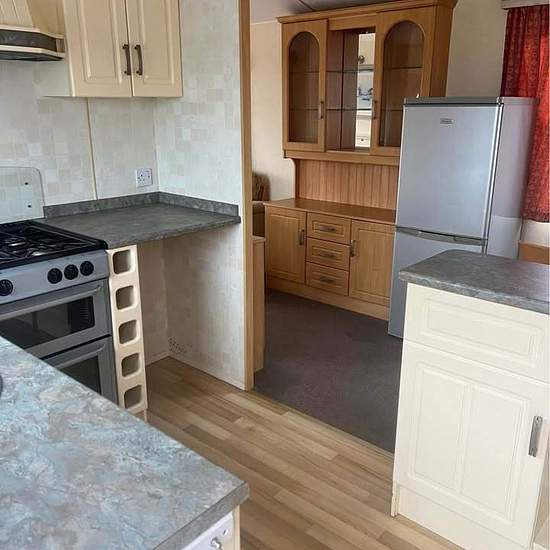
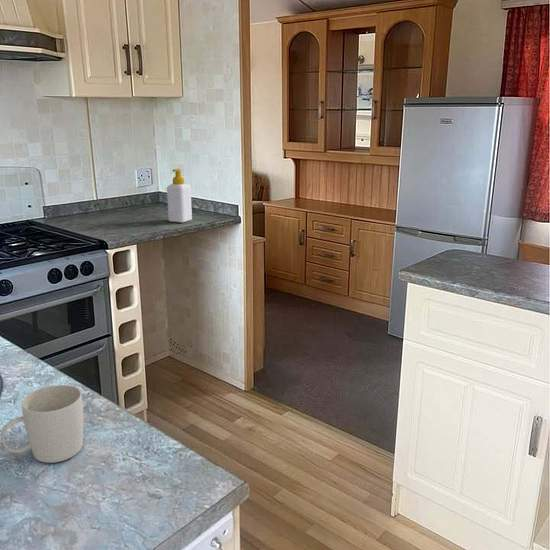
+ mug (43, 428)
+ soap bottle (179, 195)
